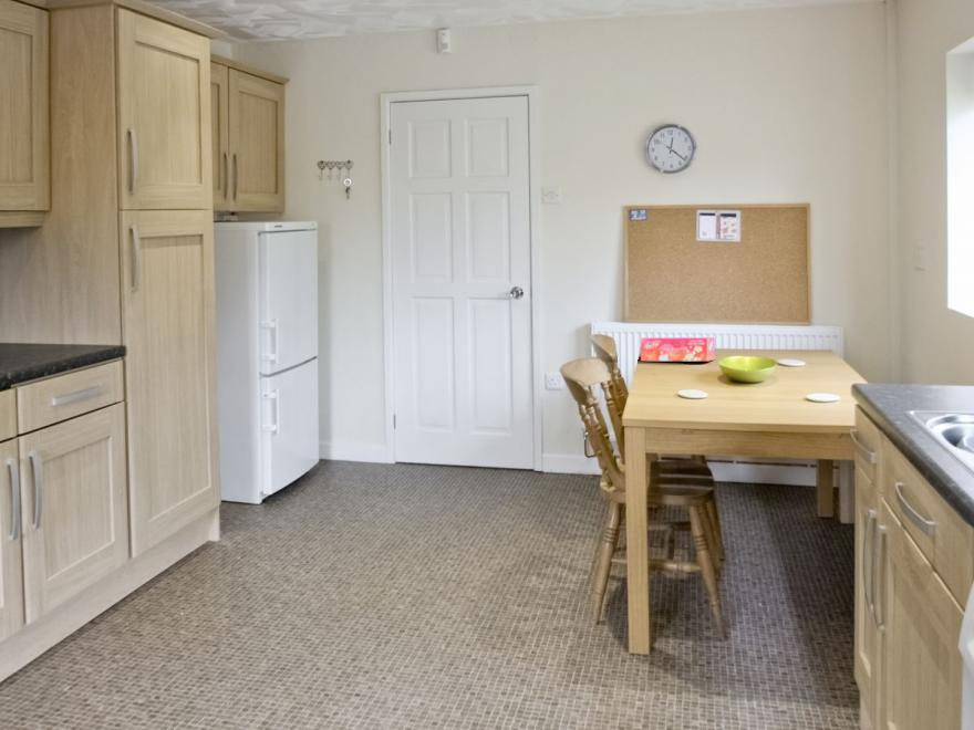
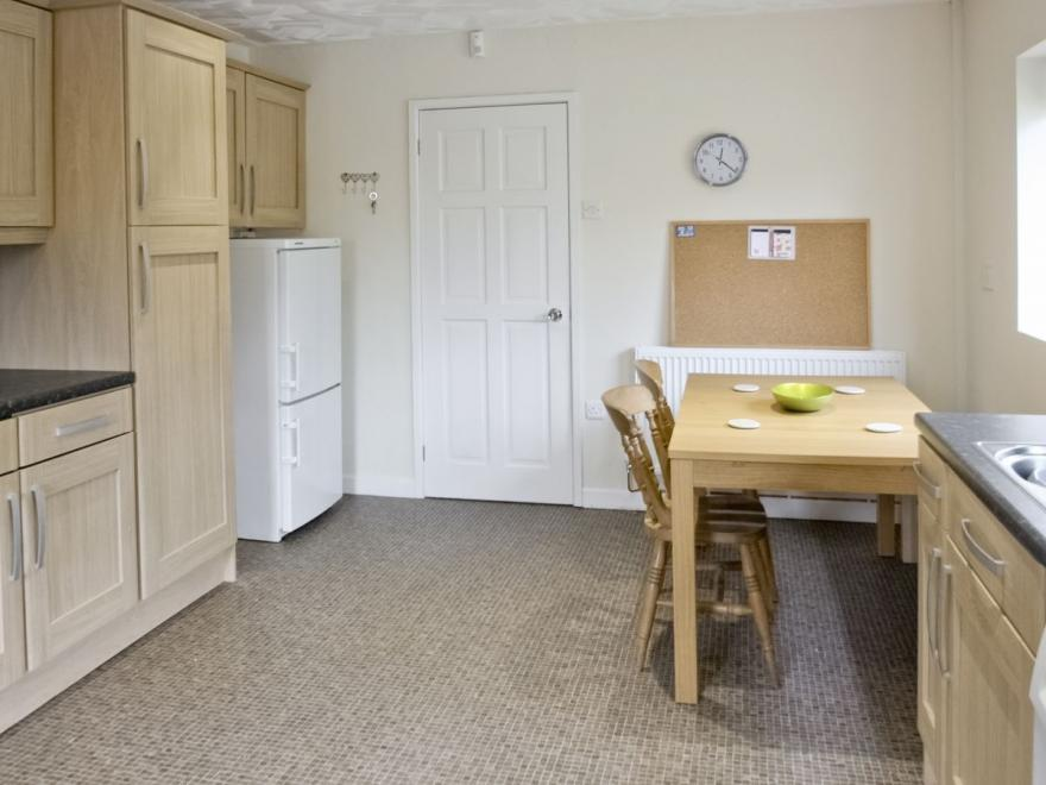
- tissue box (677, 348)
